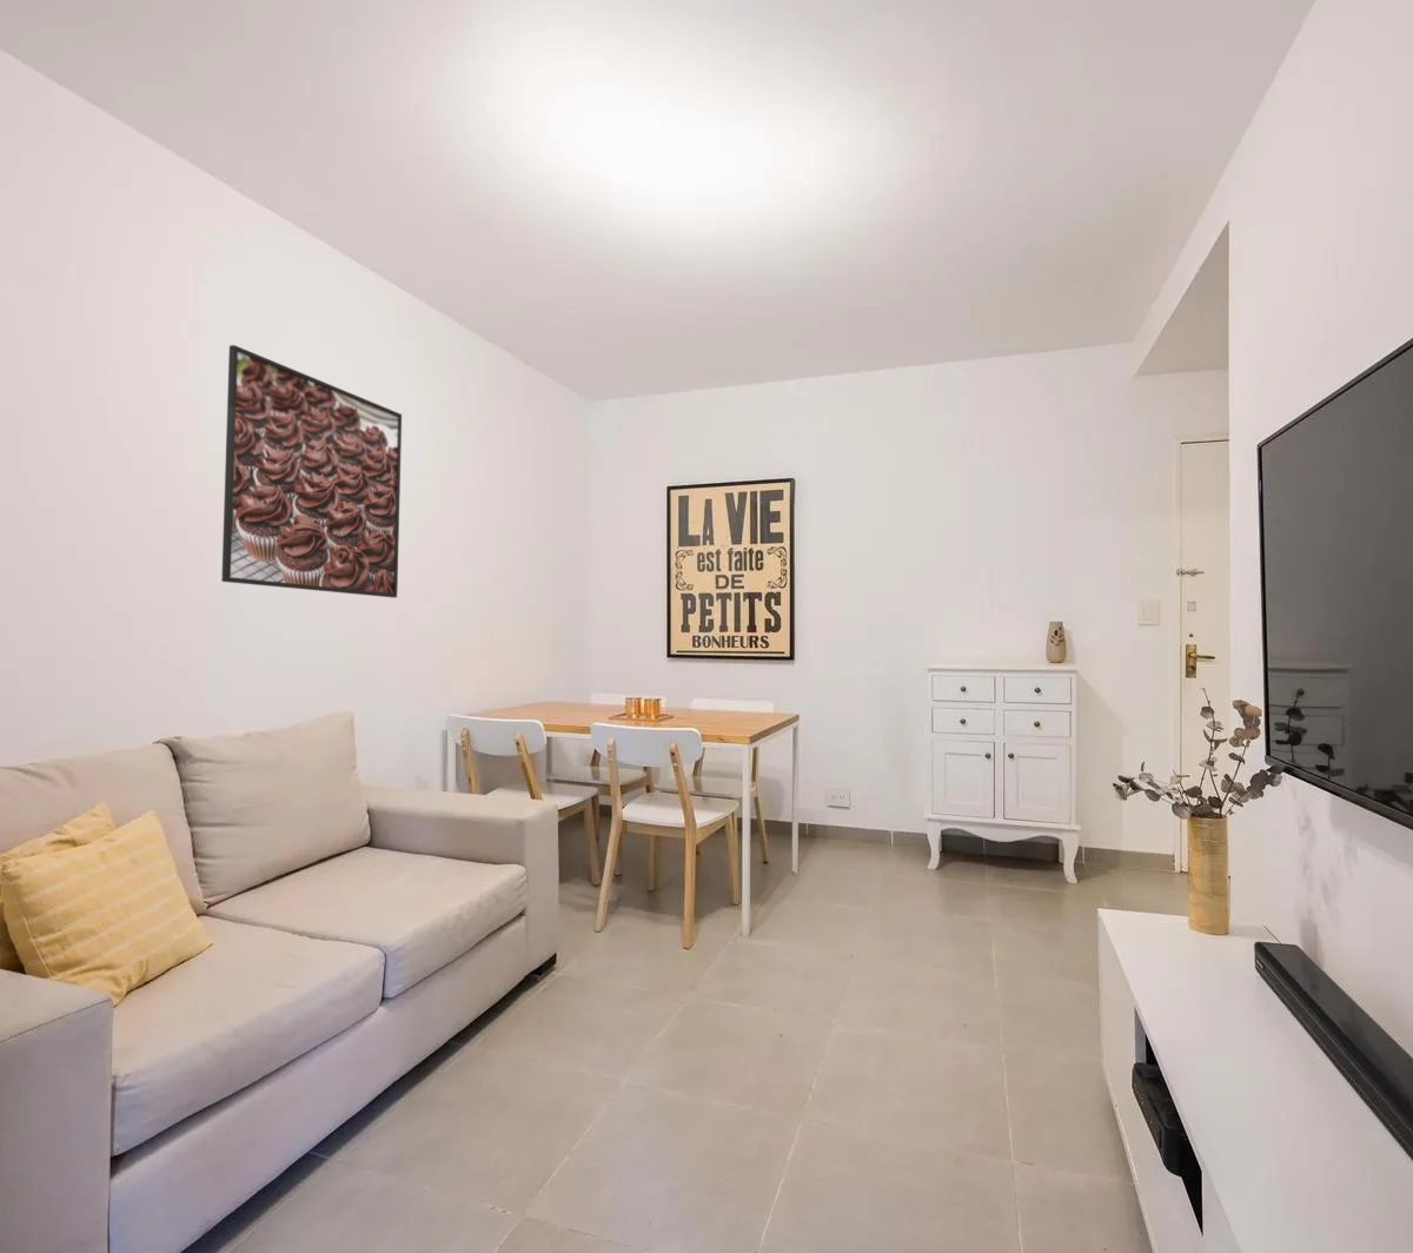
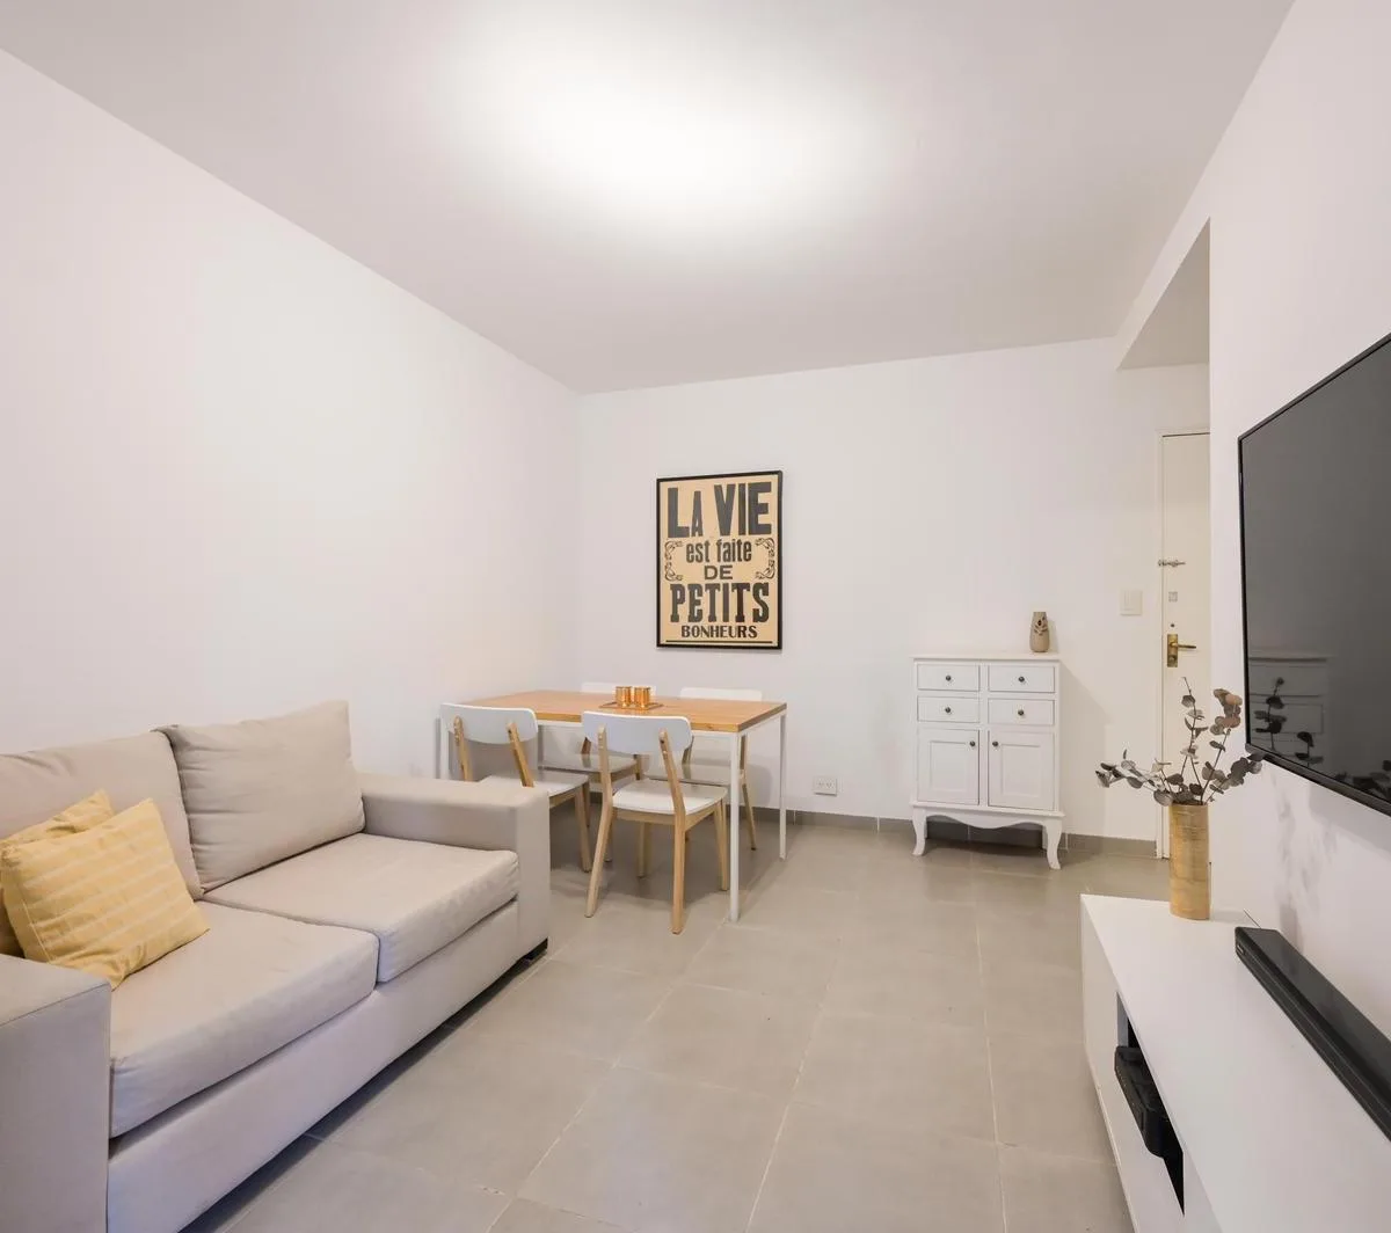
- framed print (323, 486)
